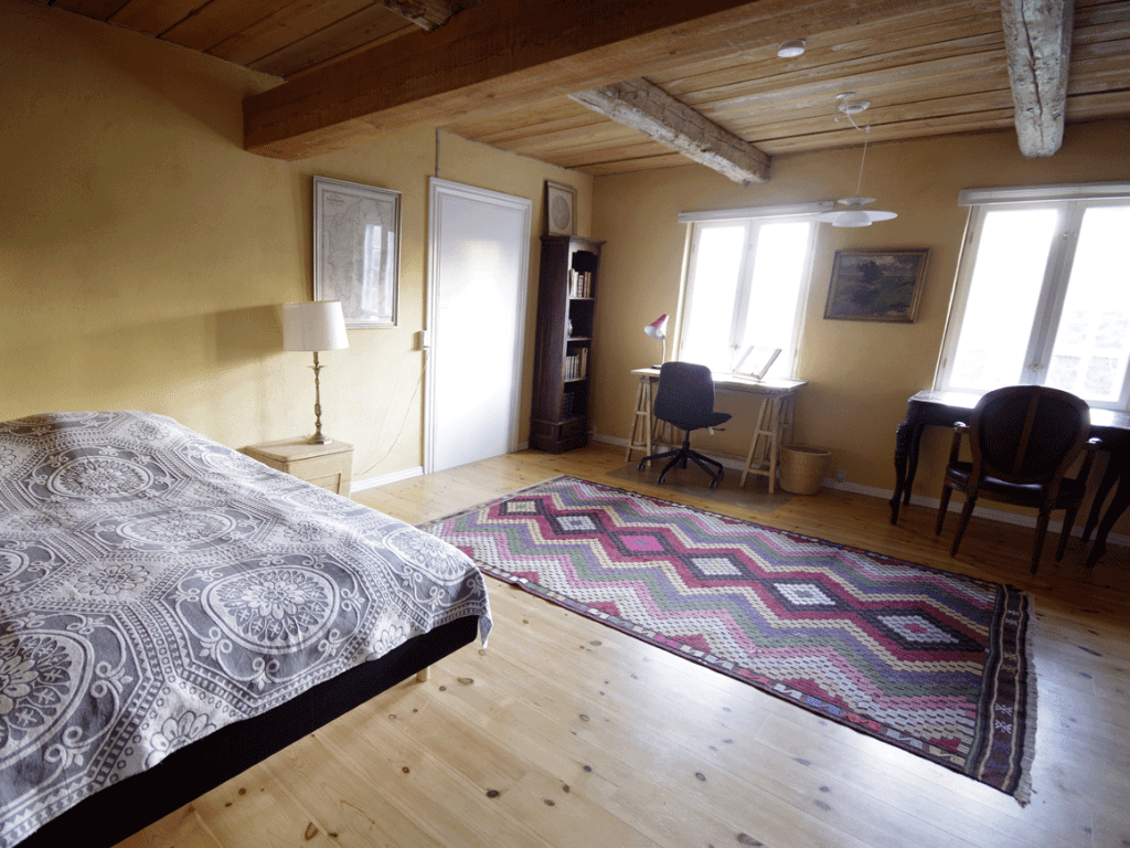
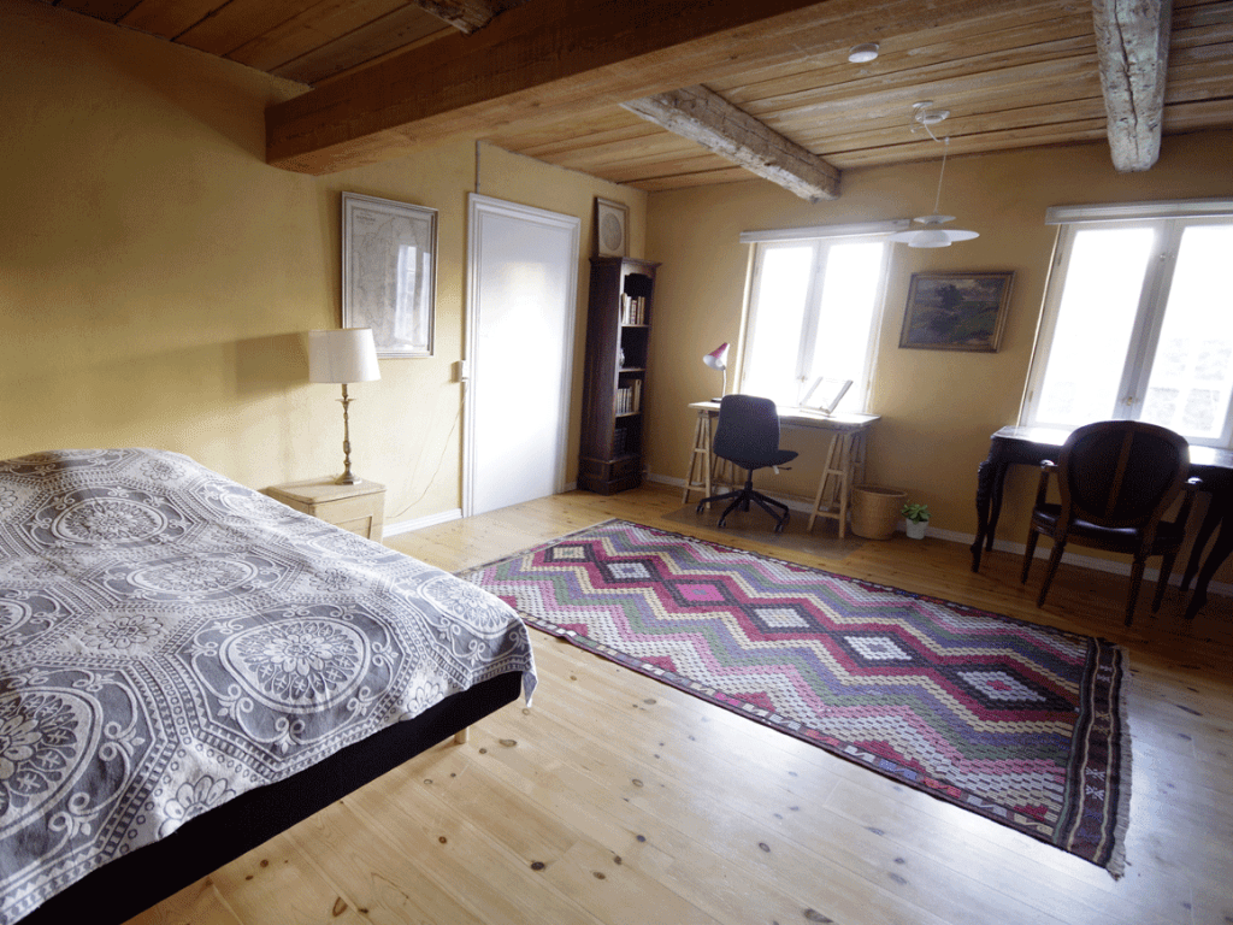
+ potted plant (913, 519)
